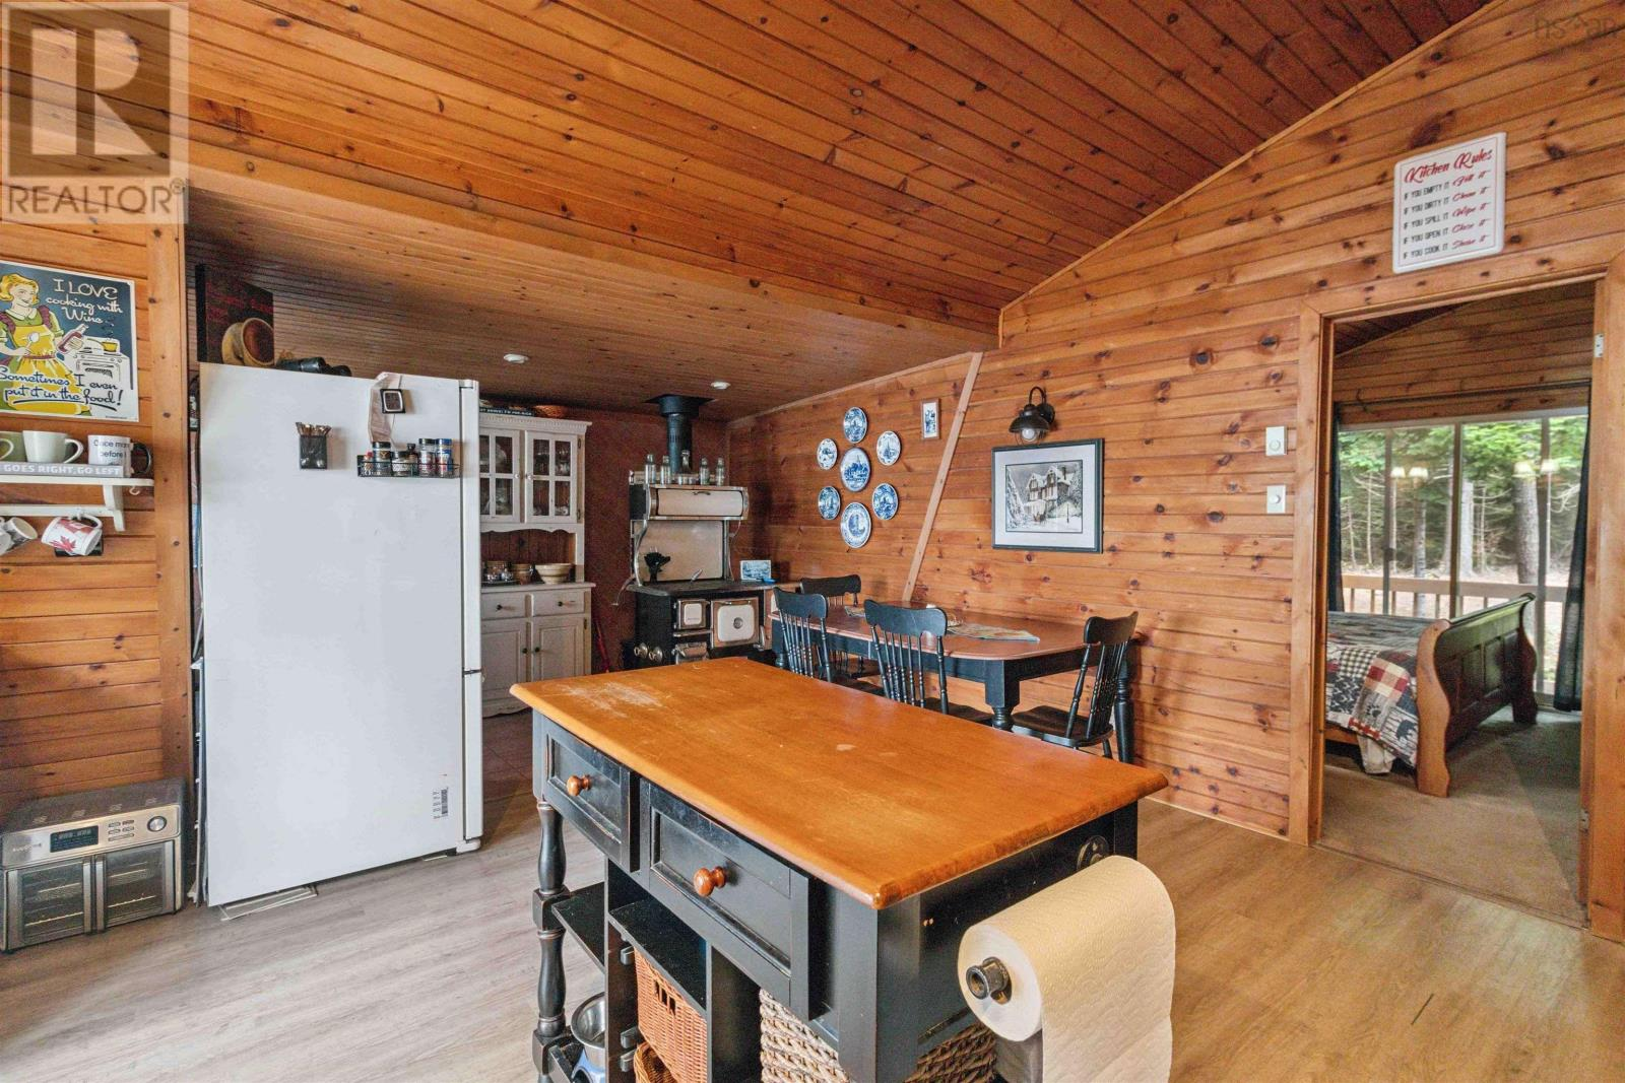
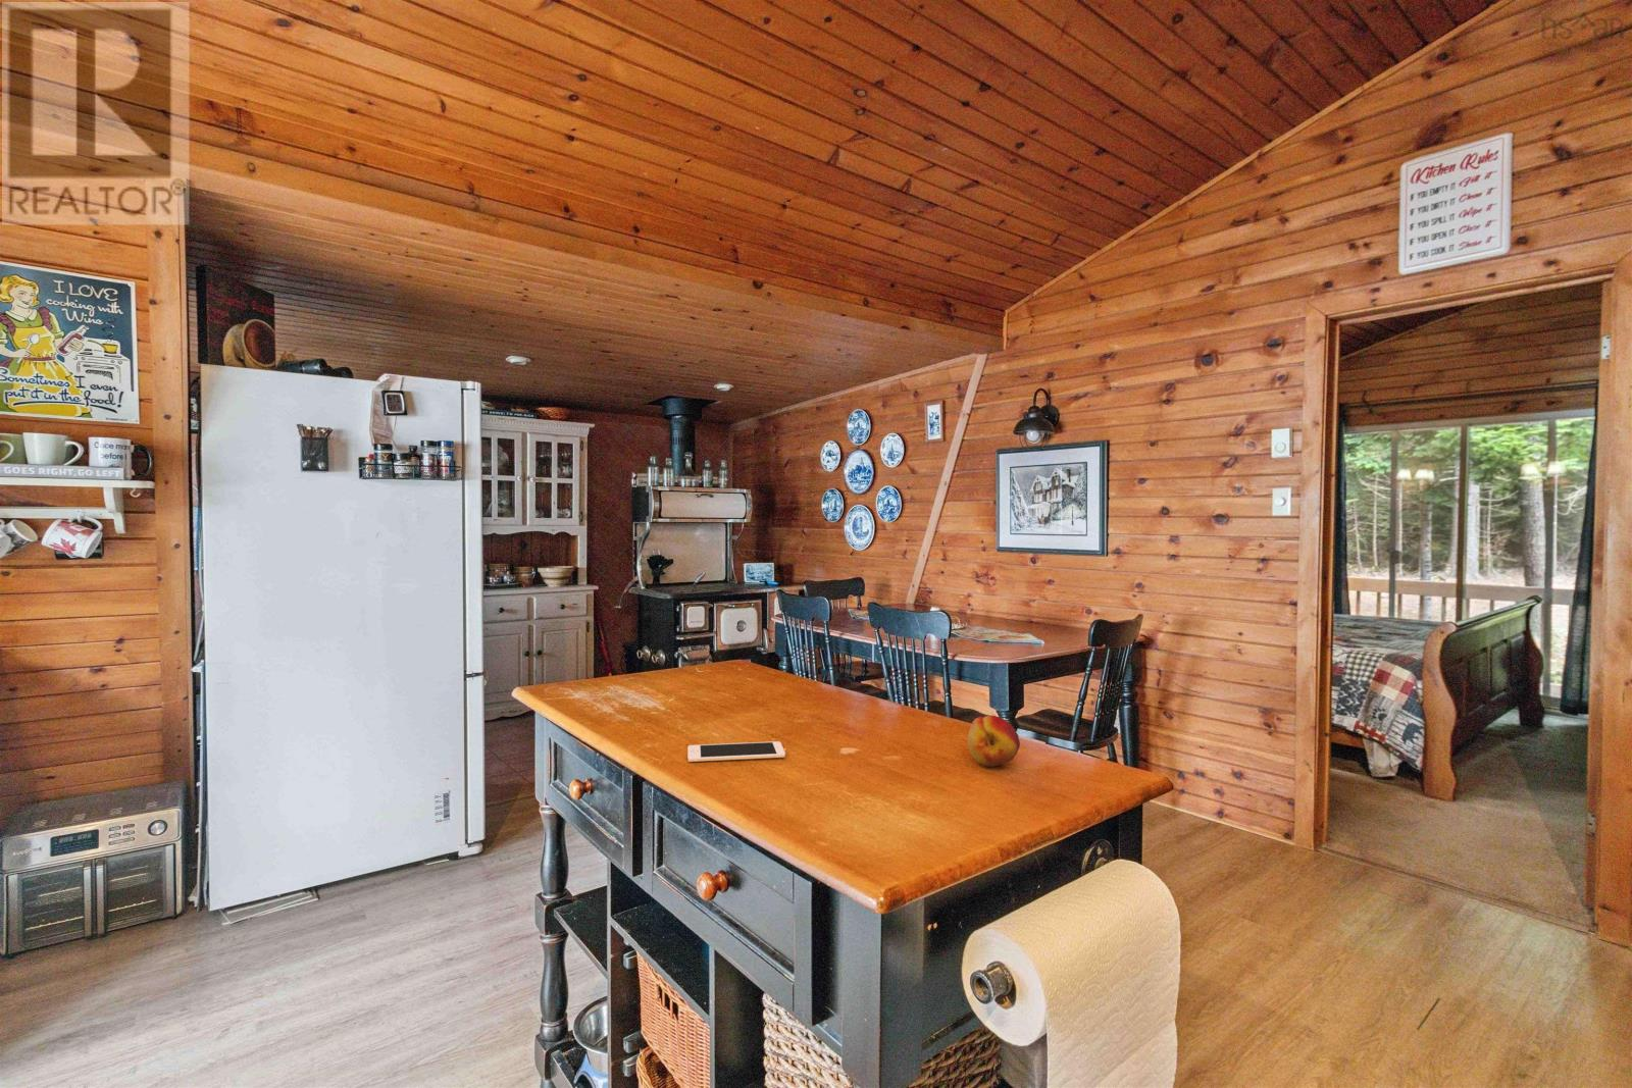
+ fruit (992, 739)
+ cell phone (736, 750)
